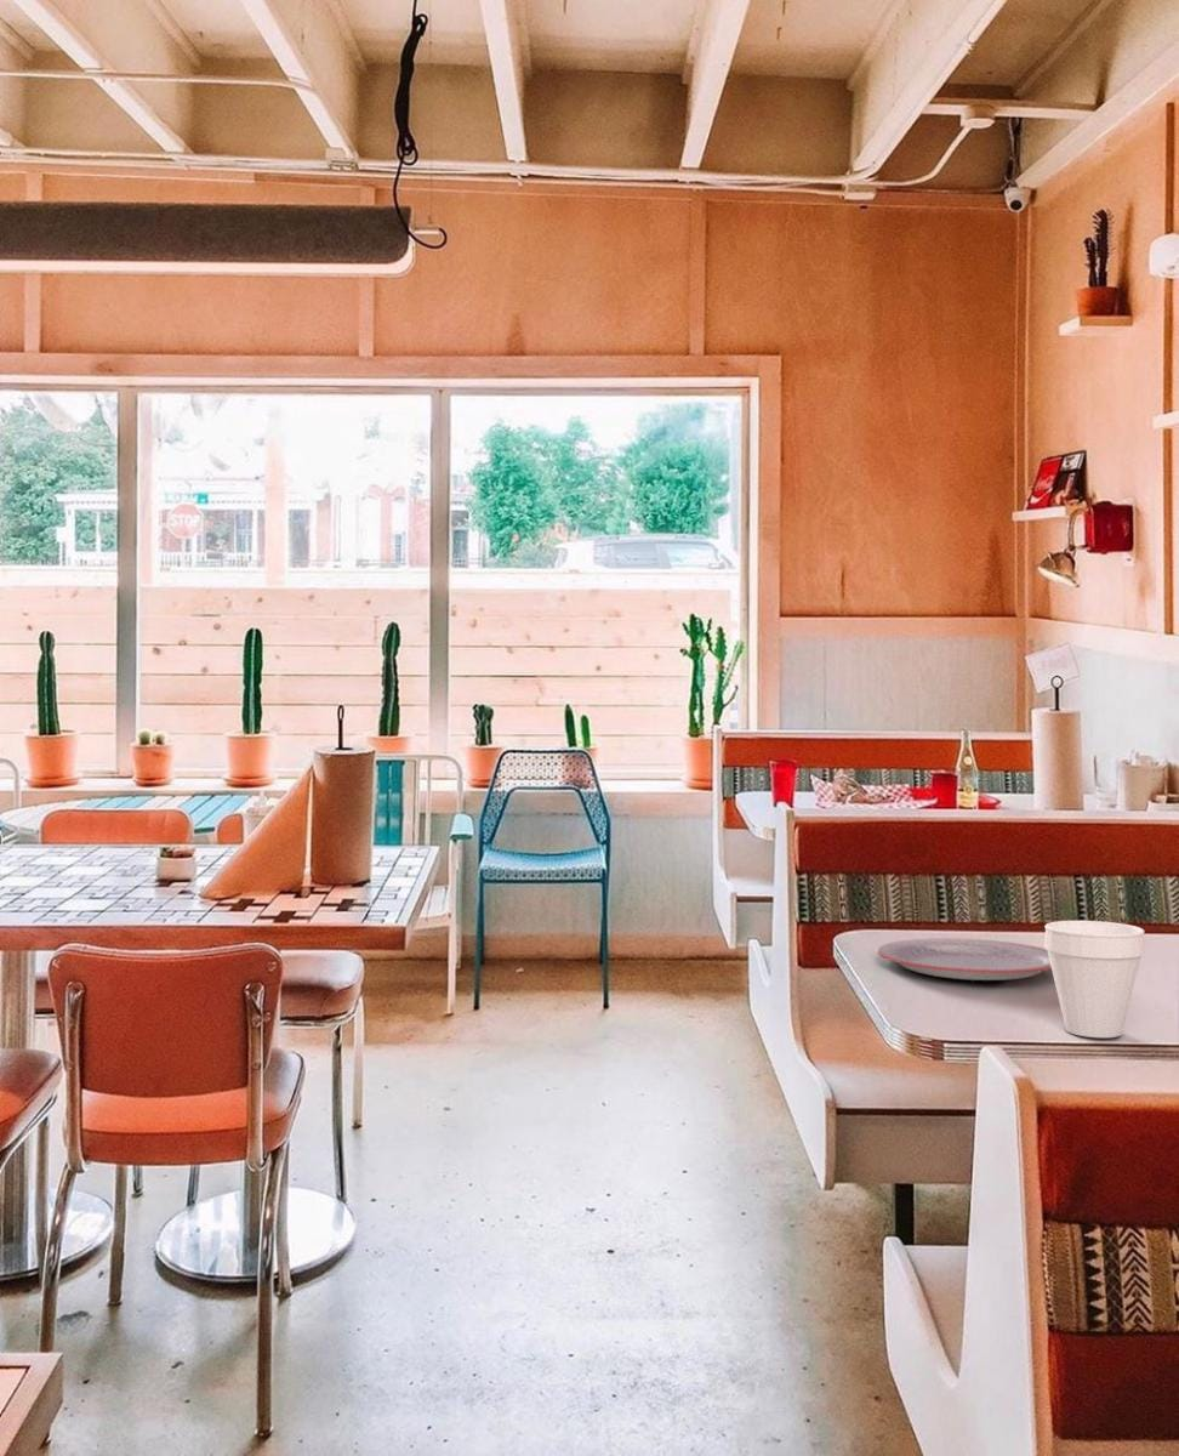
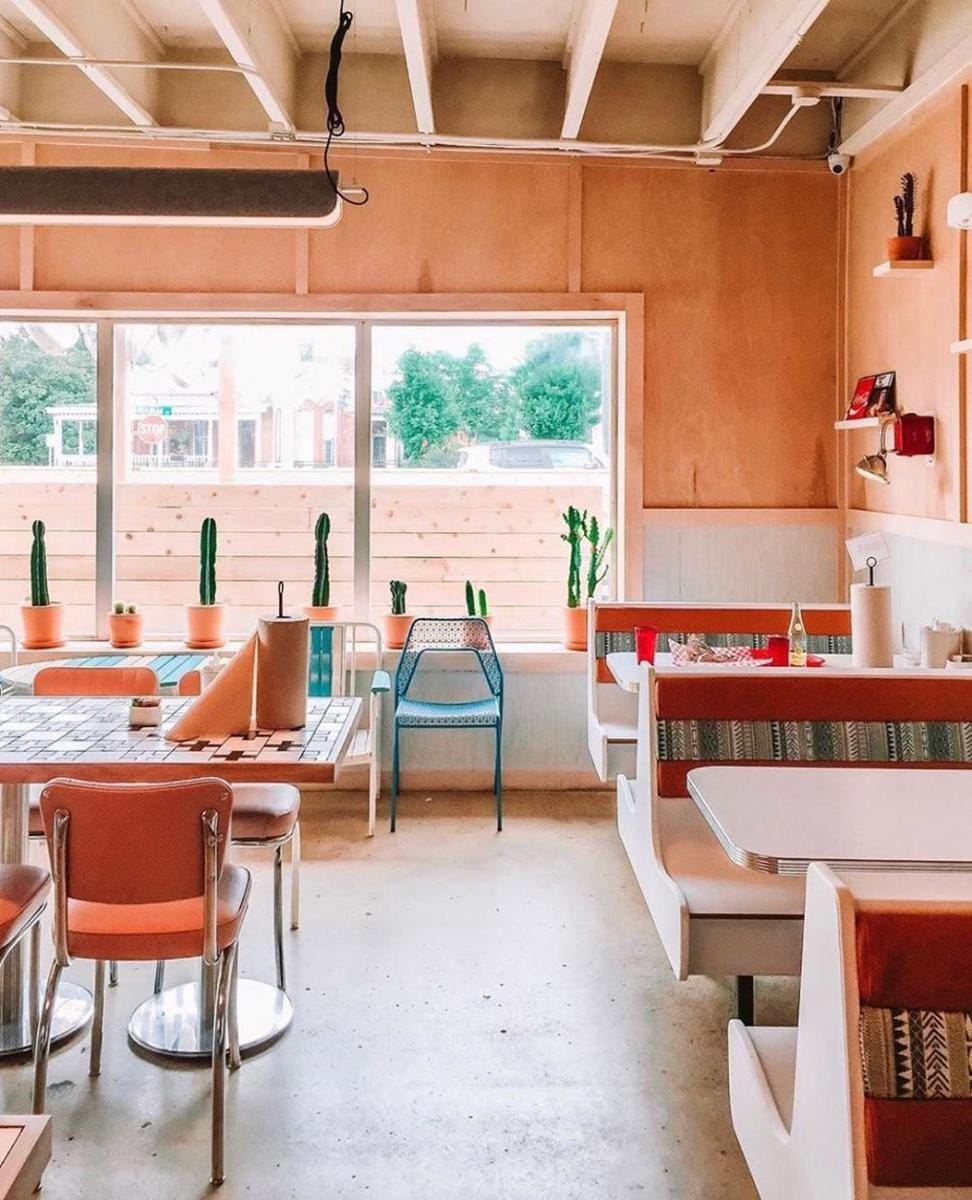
- cup (1093, 979)
- plate (969, 960)
